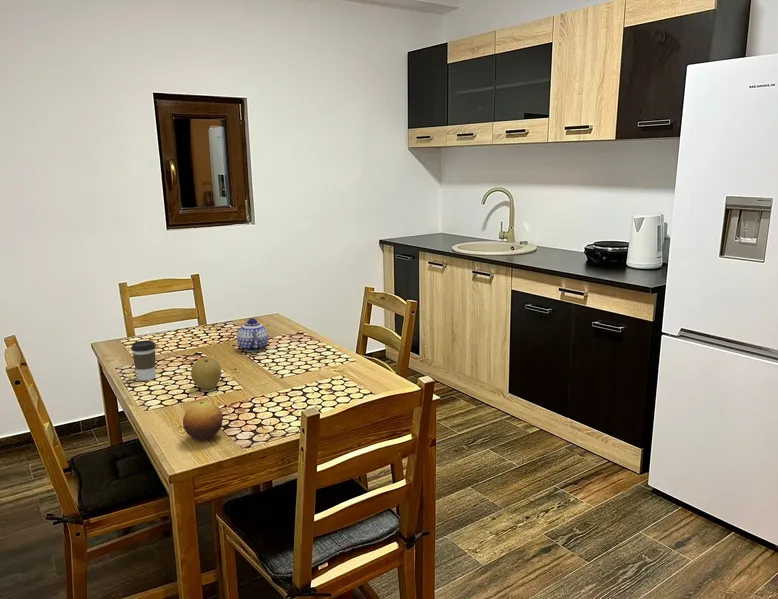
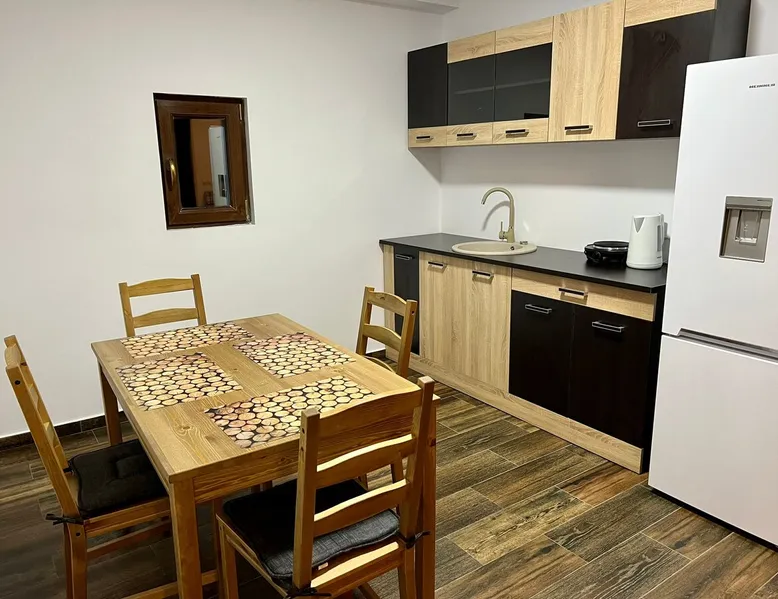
- fruit (206, 373)
- teapot (252, 333)
- fruit (202, 420)
- coffee cup (144, 360)
